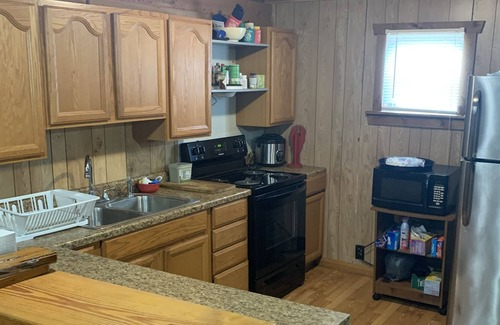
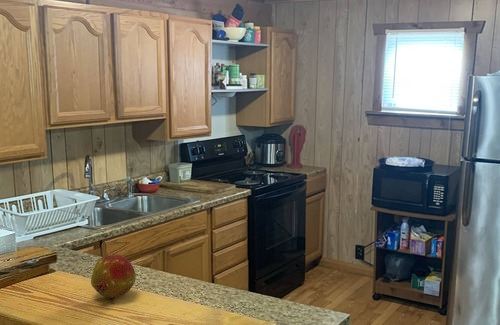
+ fruit (111, 278)
